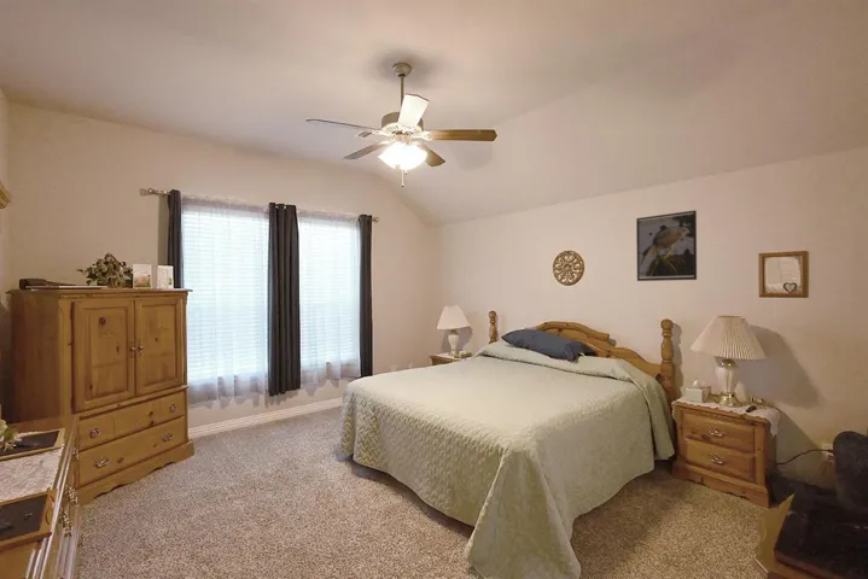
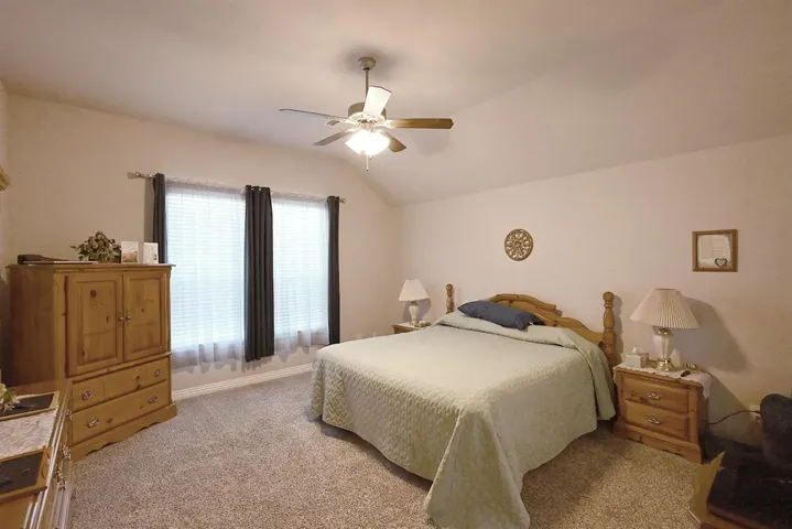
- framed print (665, 247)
